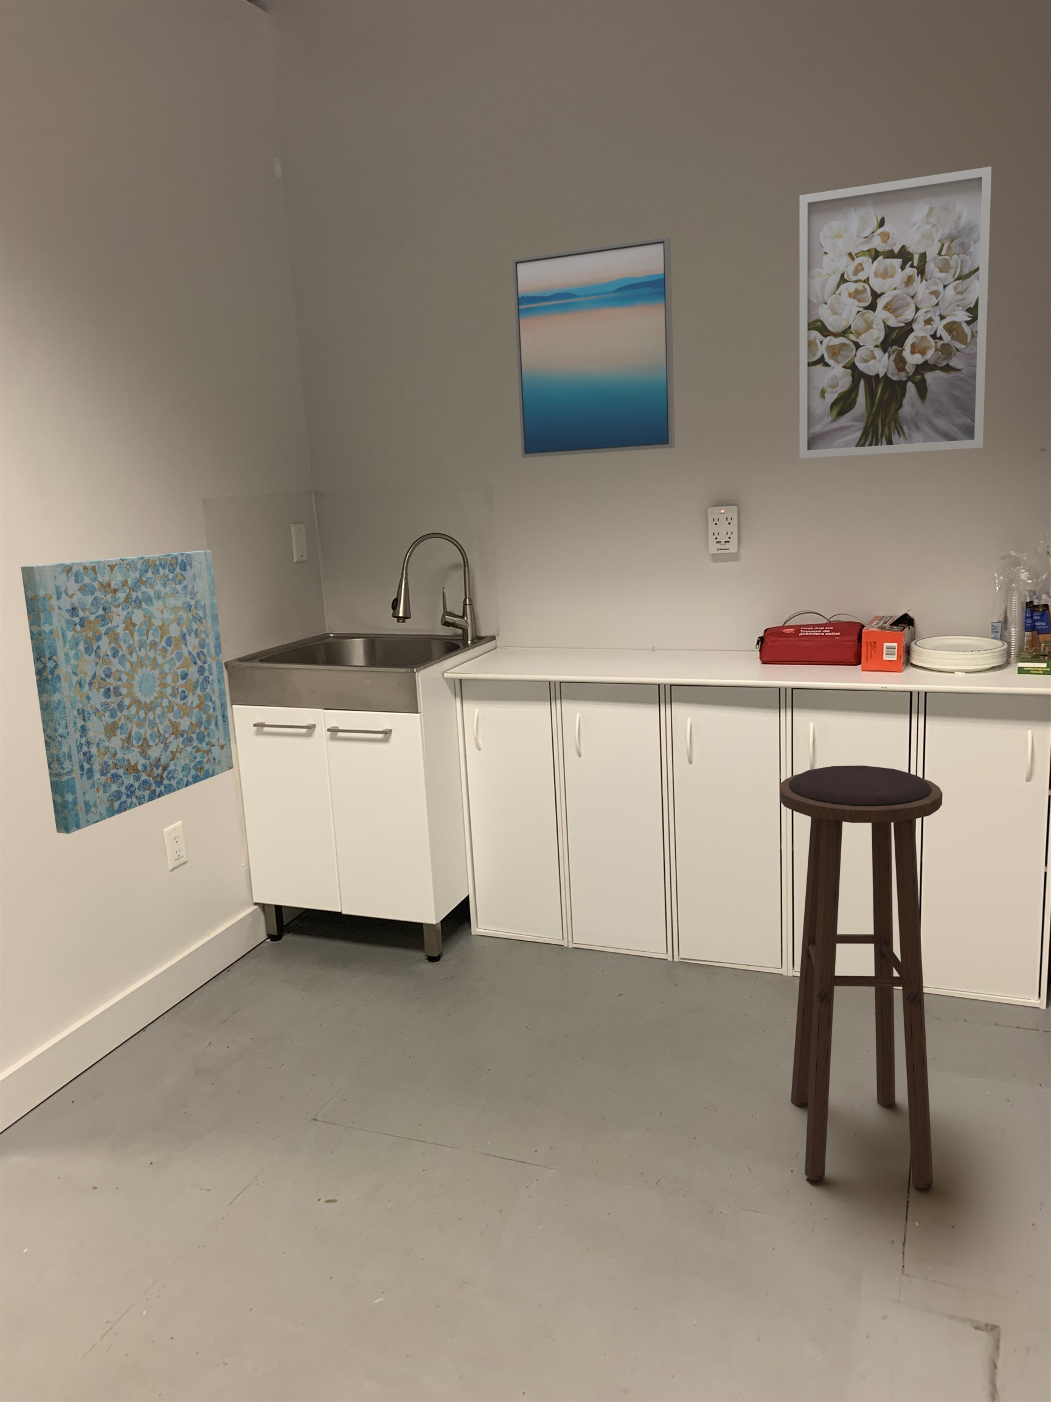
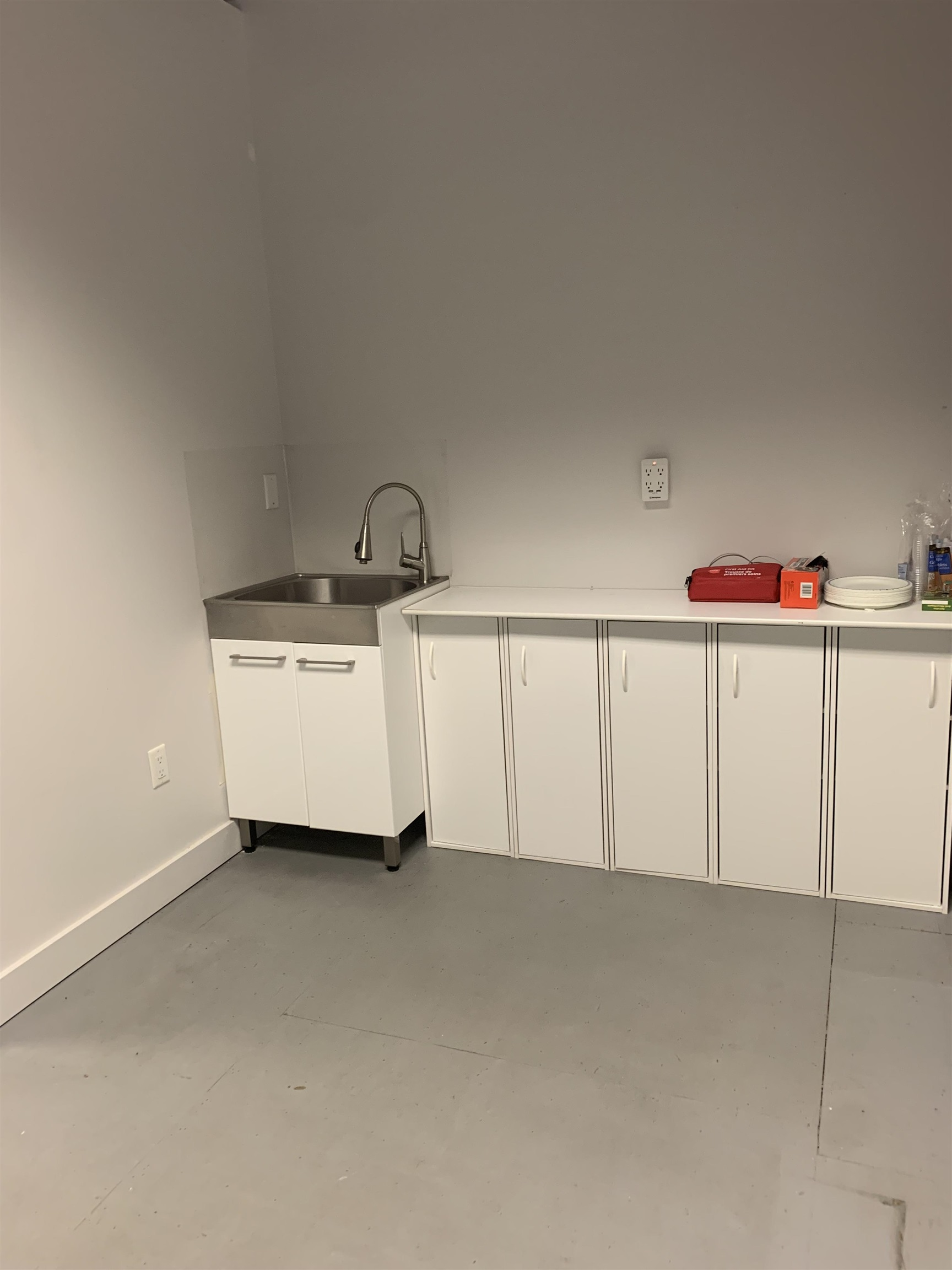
- wall art (140, 680)
- wall art (593, 353)
- stool (856, 976)
- wall art (891, 321)
